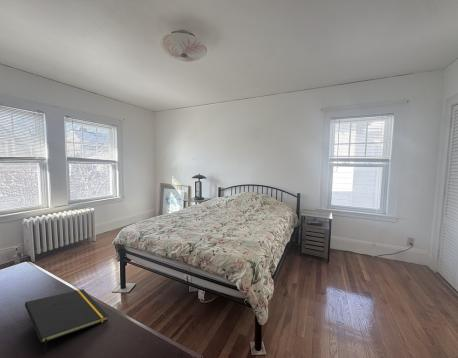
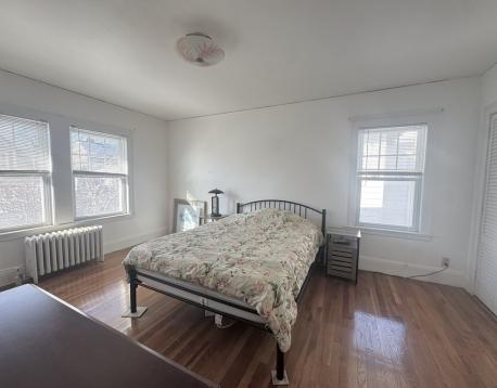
- notepad (66, 310)
